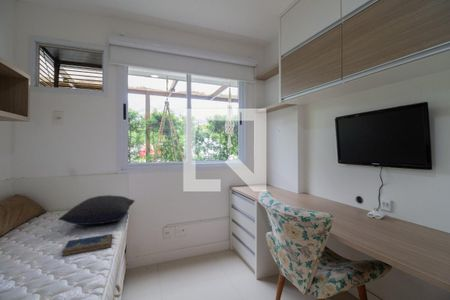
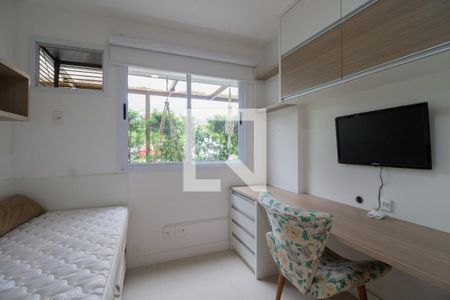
- hardcover book (89, 243)
- pillow (102, 209)
